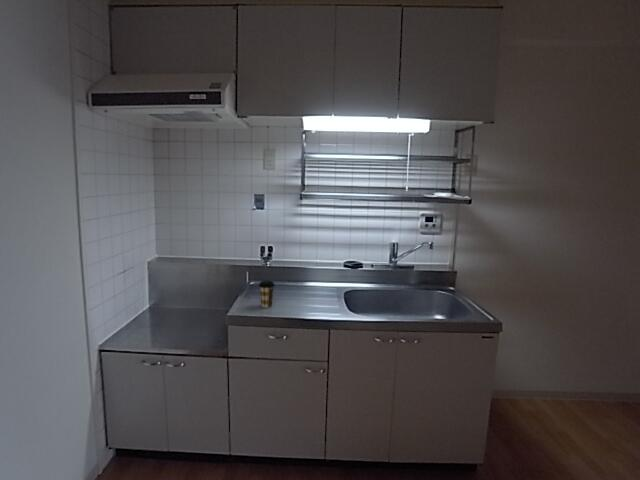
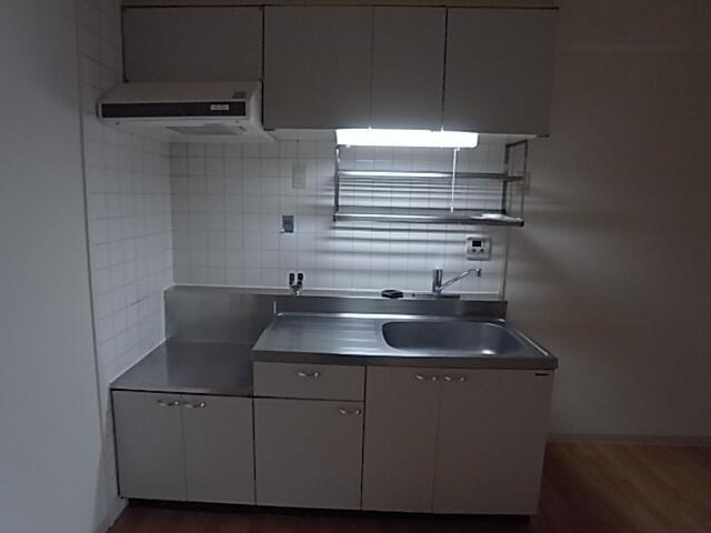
- coffee cup (266, 294)
